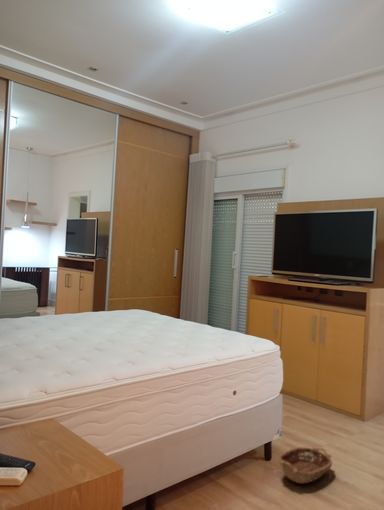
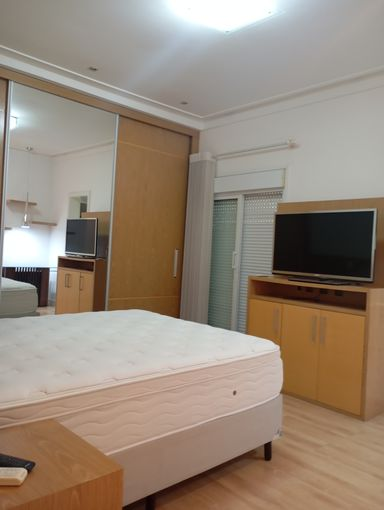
- basket (306, 461)
